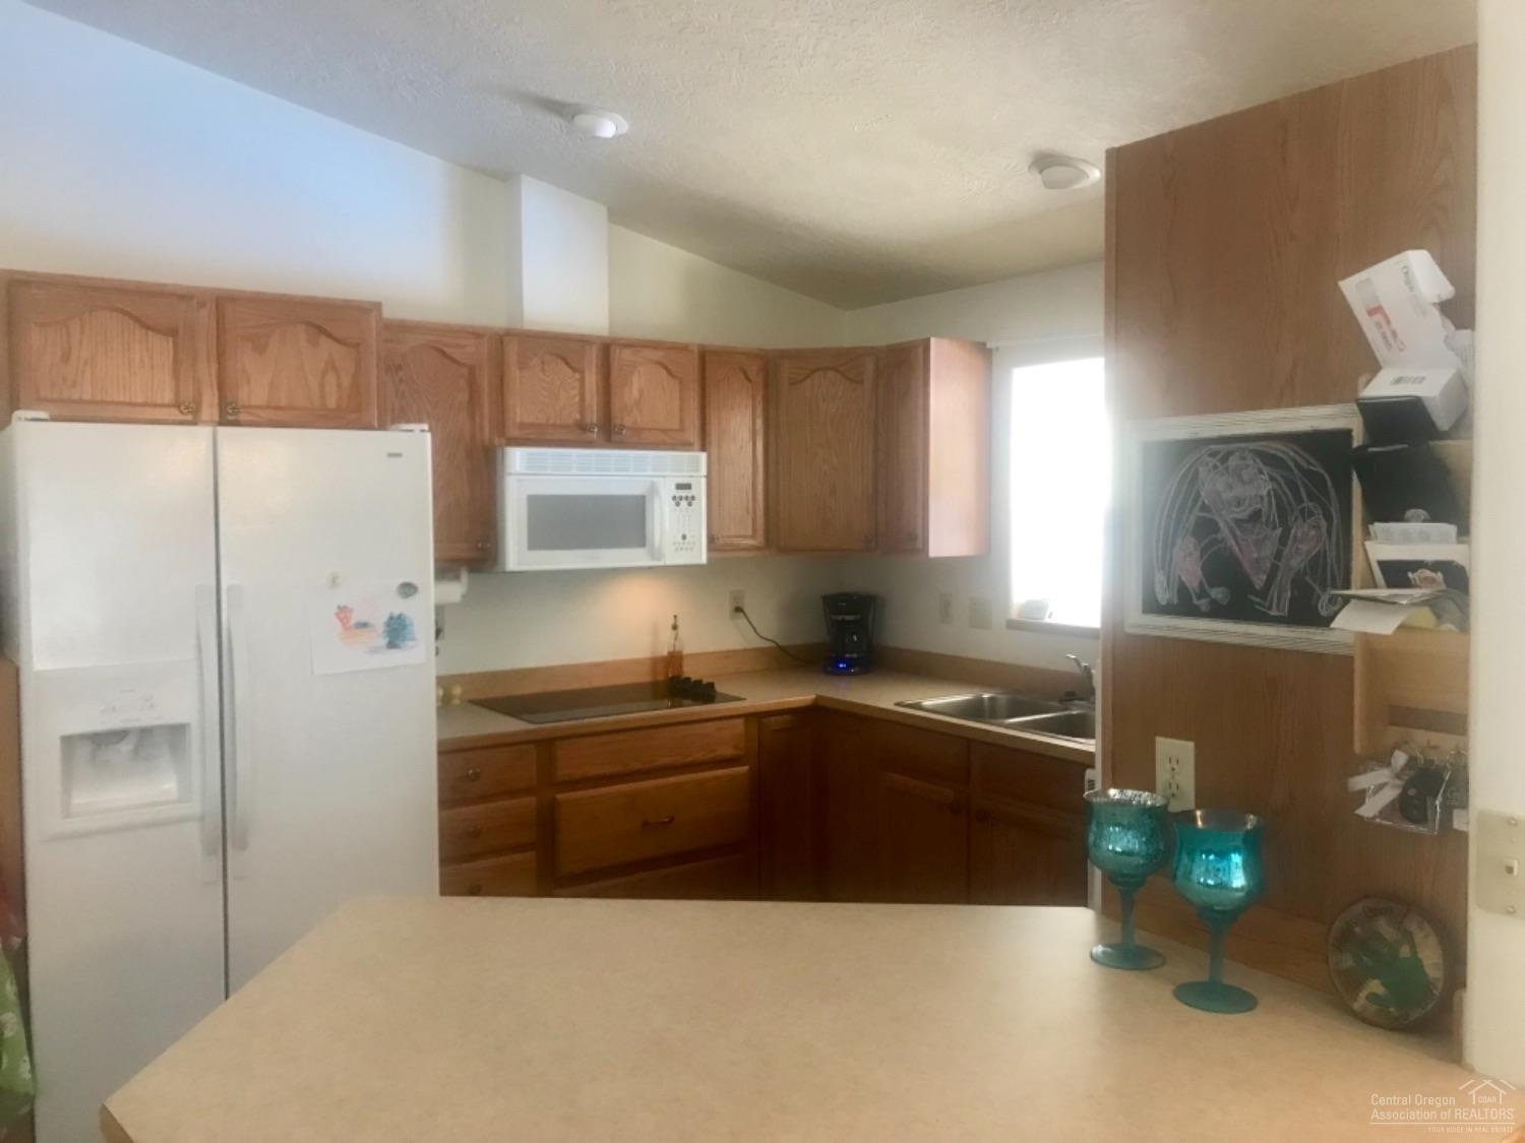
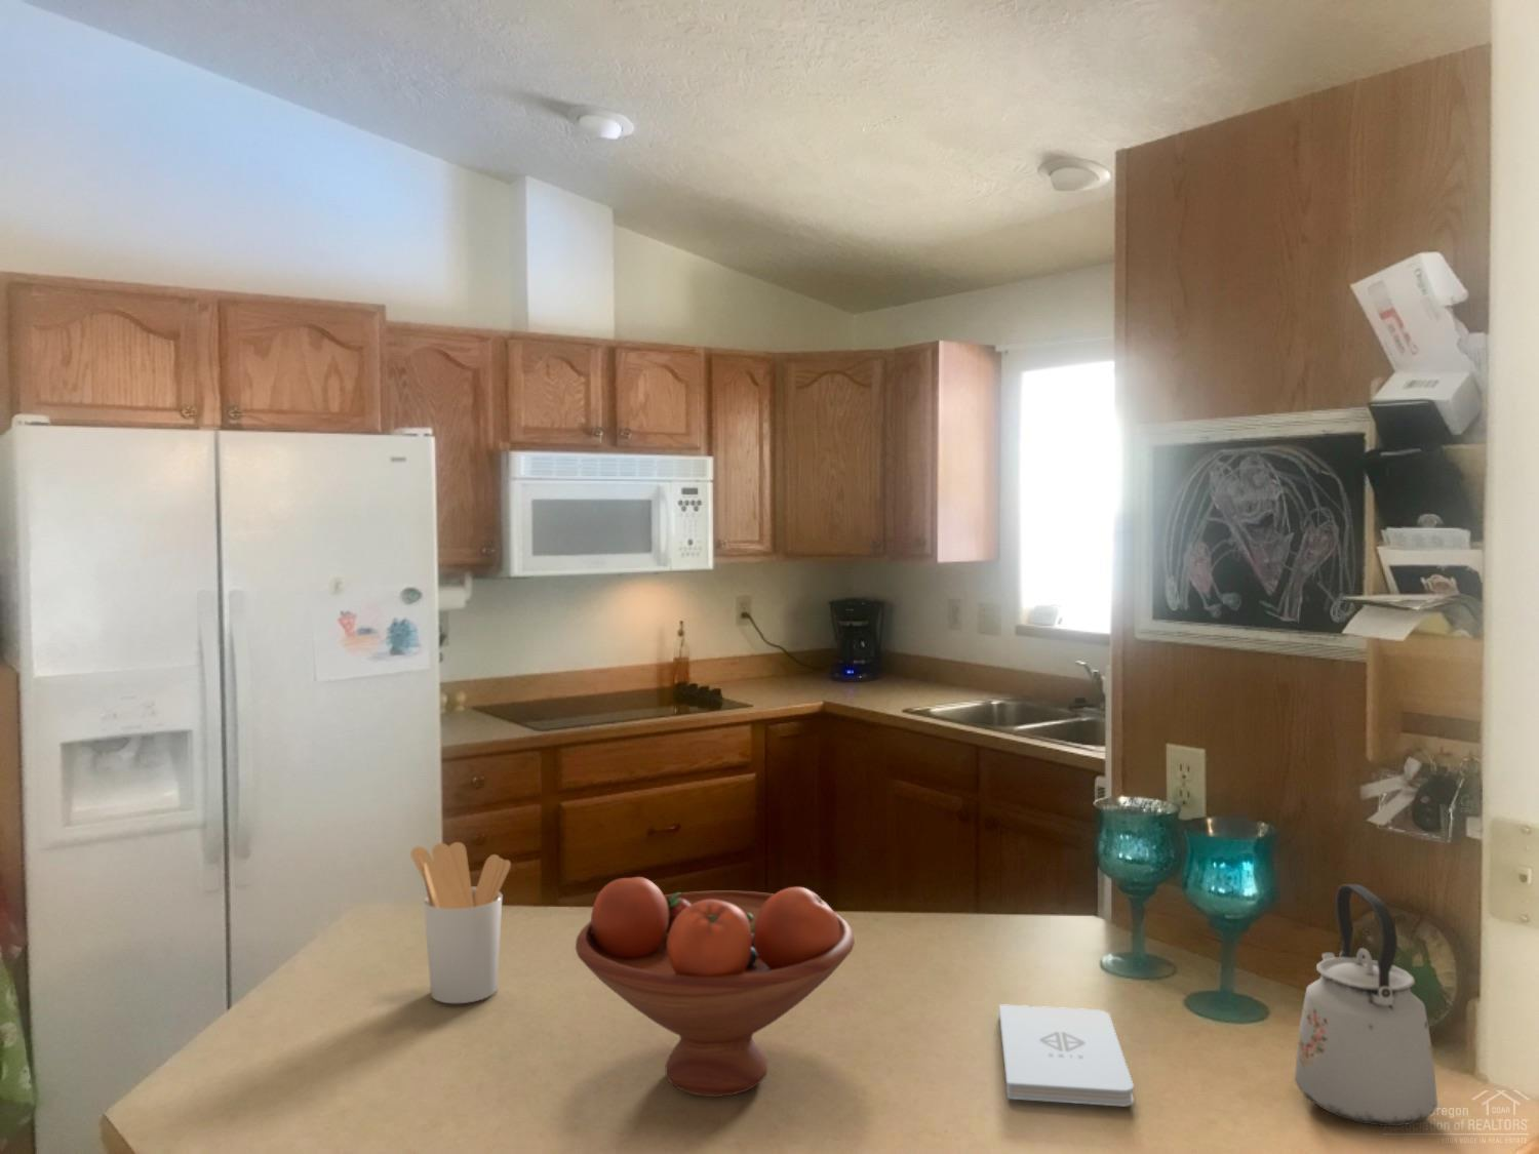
+ kettle (1355, 990)
+ fruit bowl (715, 975)
+ notepad (1060, 1051)
+ utensil holder (454, 916)
